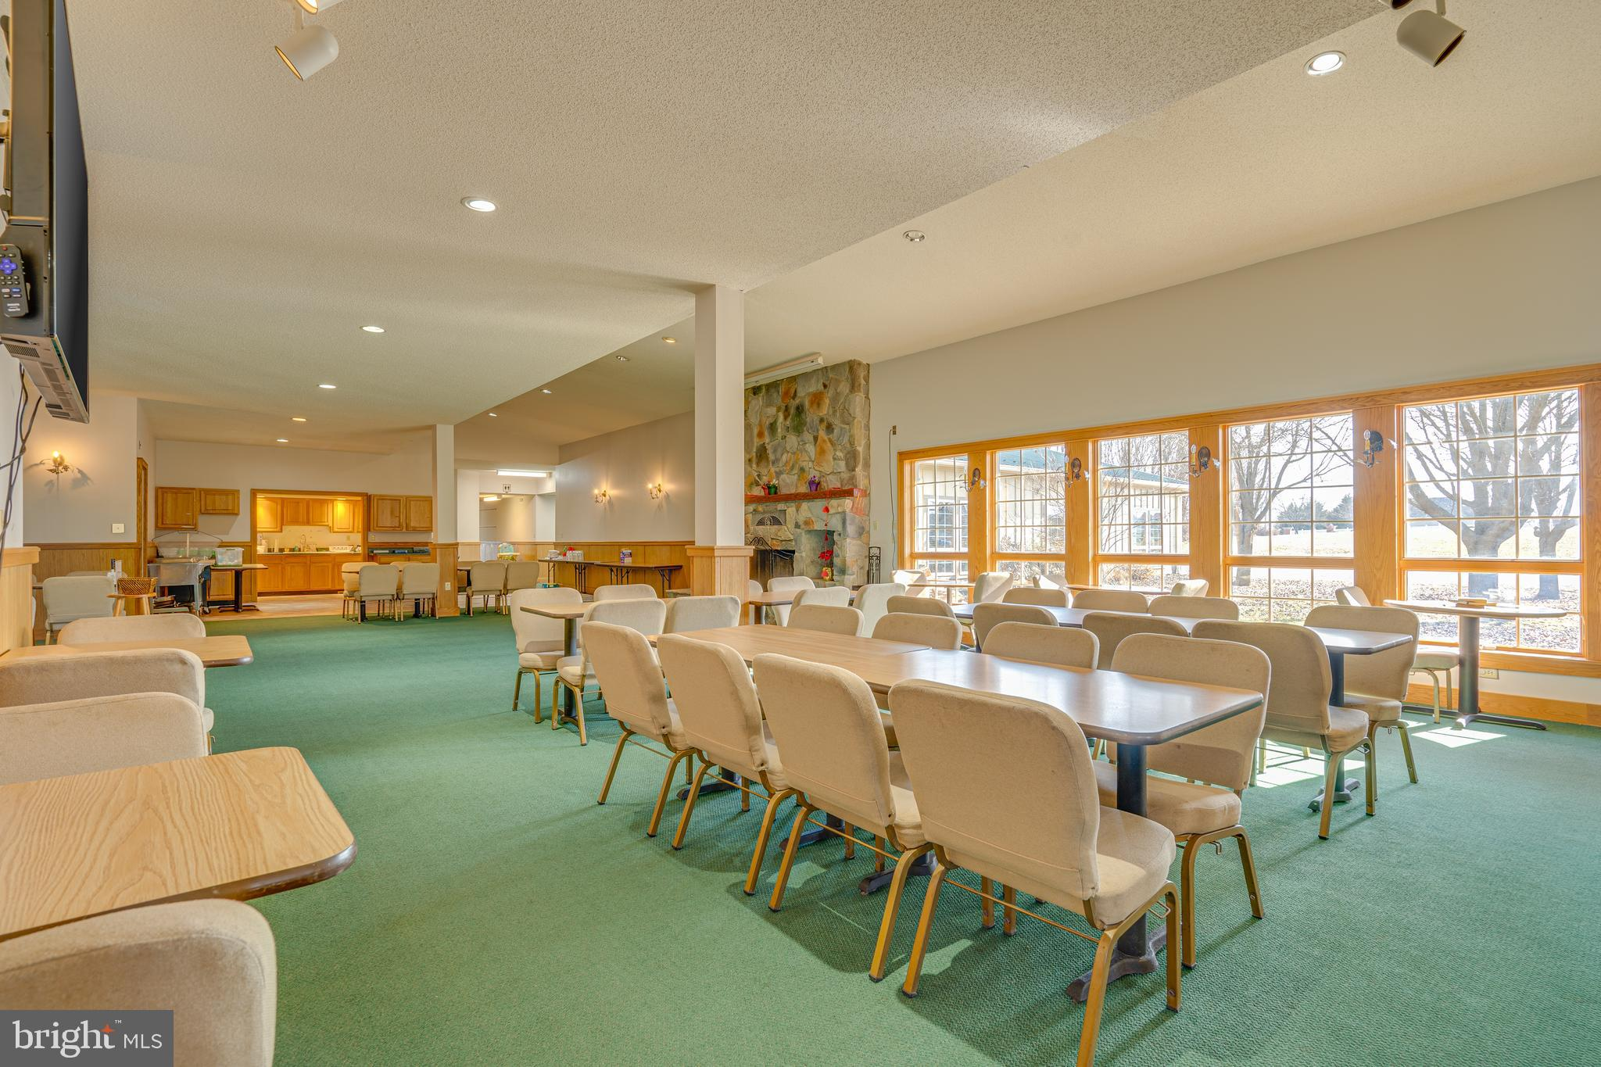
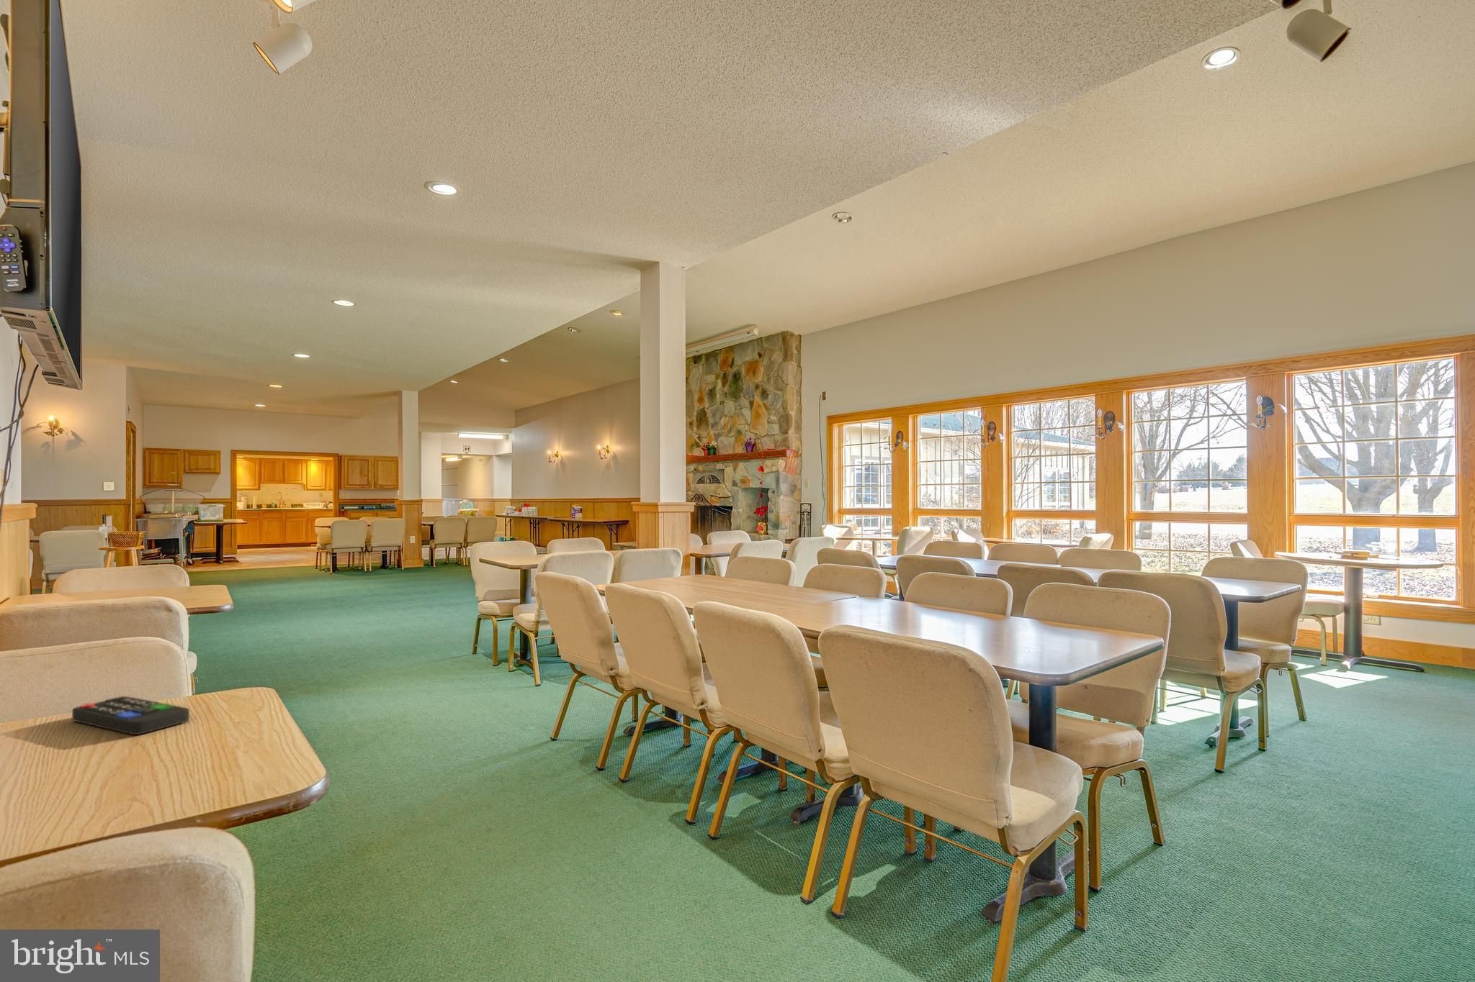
+ remote control (131, 713)
